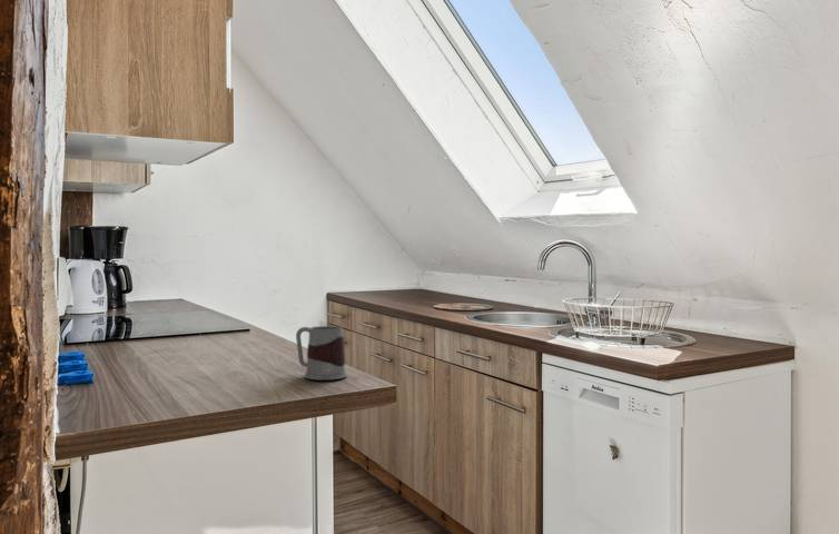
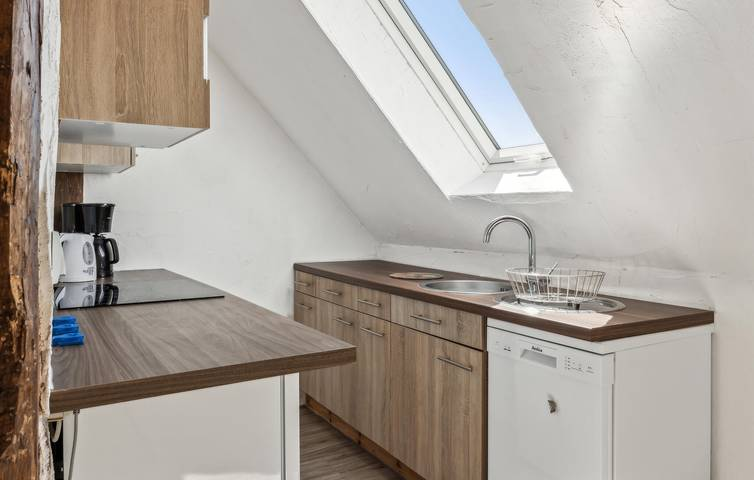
- mug (319, 352)
